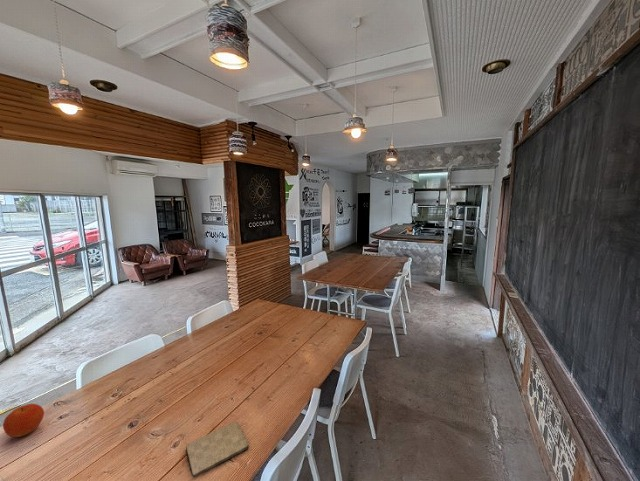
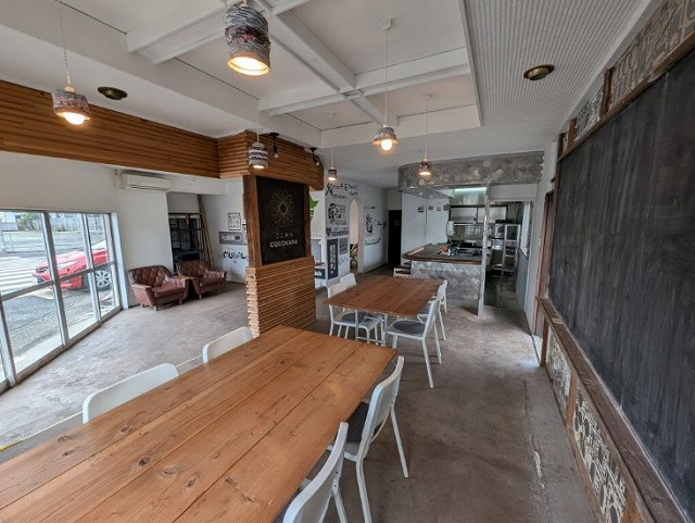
- fruit (24, 419)
- cutting board (217, 446)
